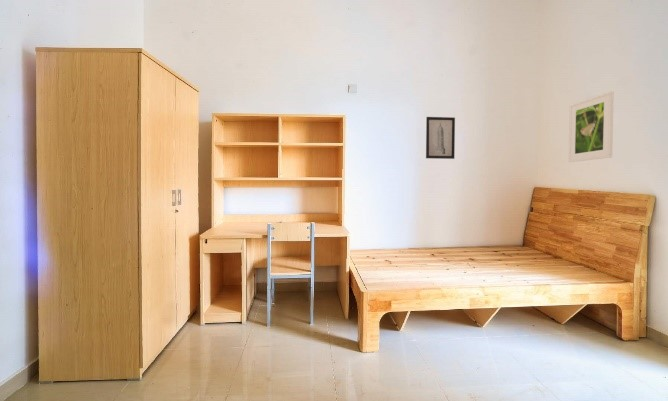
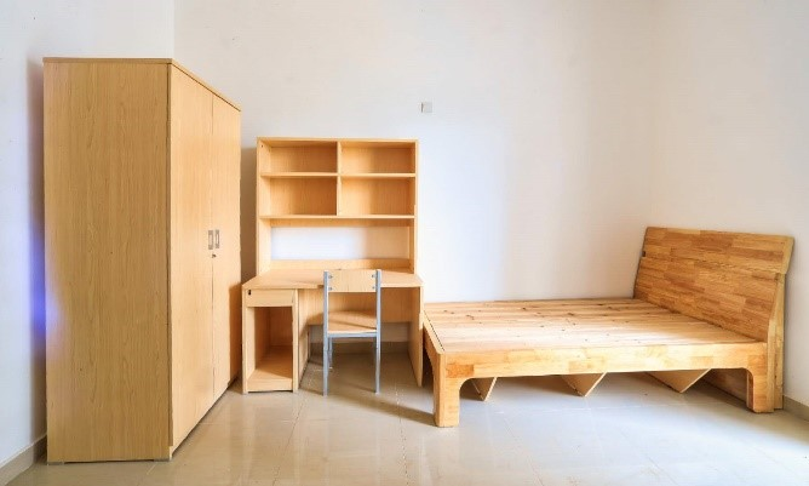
- wall art (440, 137)
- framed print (589, 129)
